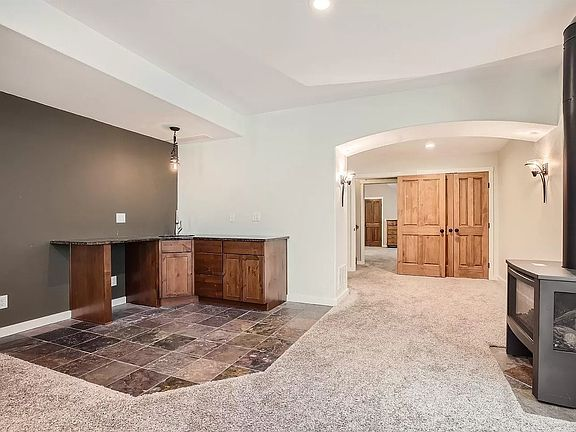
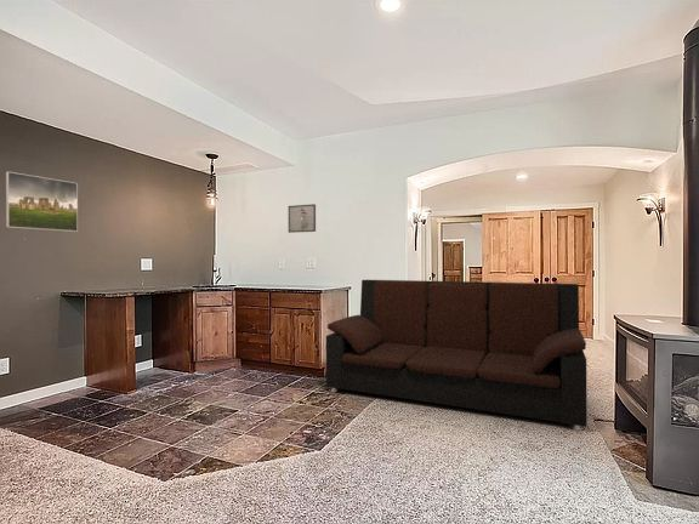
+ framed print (301, 218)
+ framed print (44, 203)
+ sofa (449, 337)
